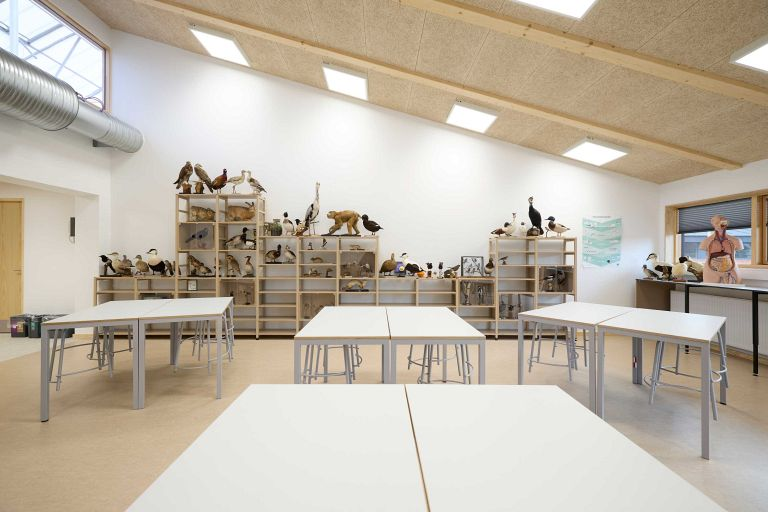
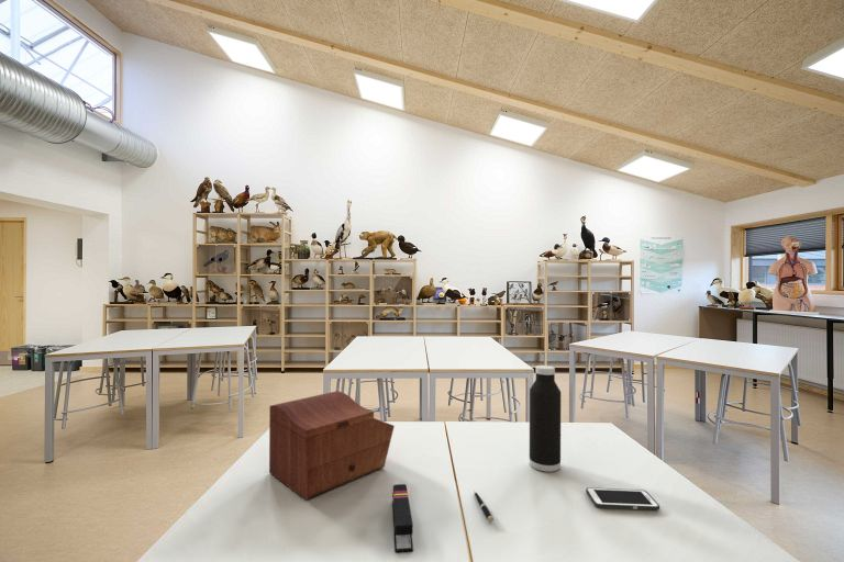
+ stapler (401, 513)
+ cell phone (621, 498)
+ sewing box (334, 434)
+ water bottle (544, 416)
+ pen (481, 503)
